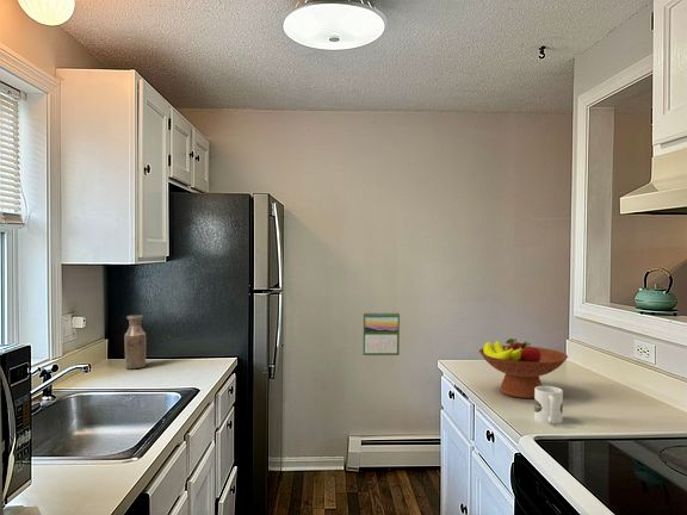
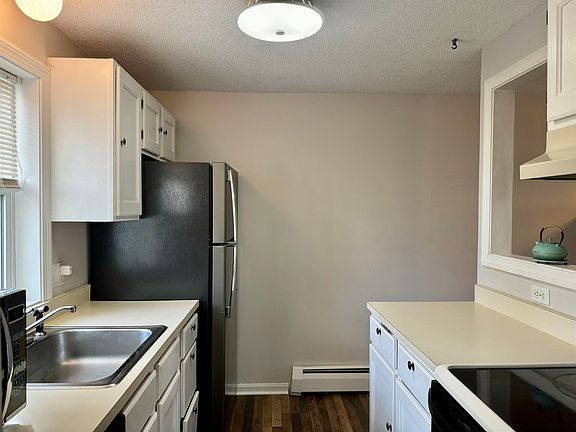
- bottle (135, 341)
- calendar (380, 333)
- fruit bowl (521, 365)
- mug (549, 405)
